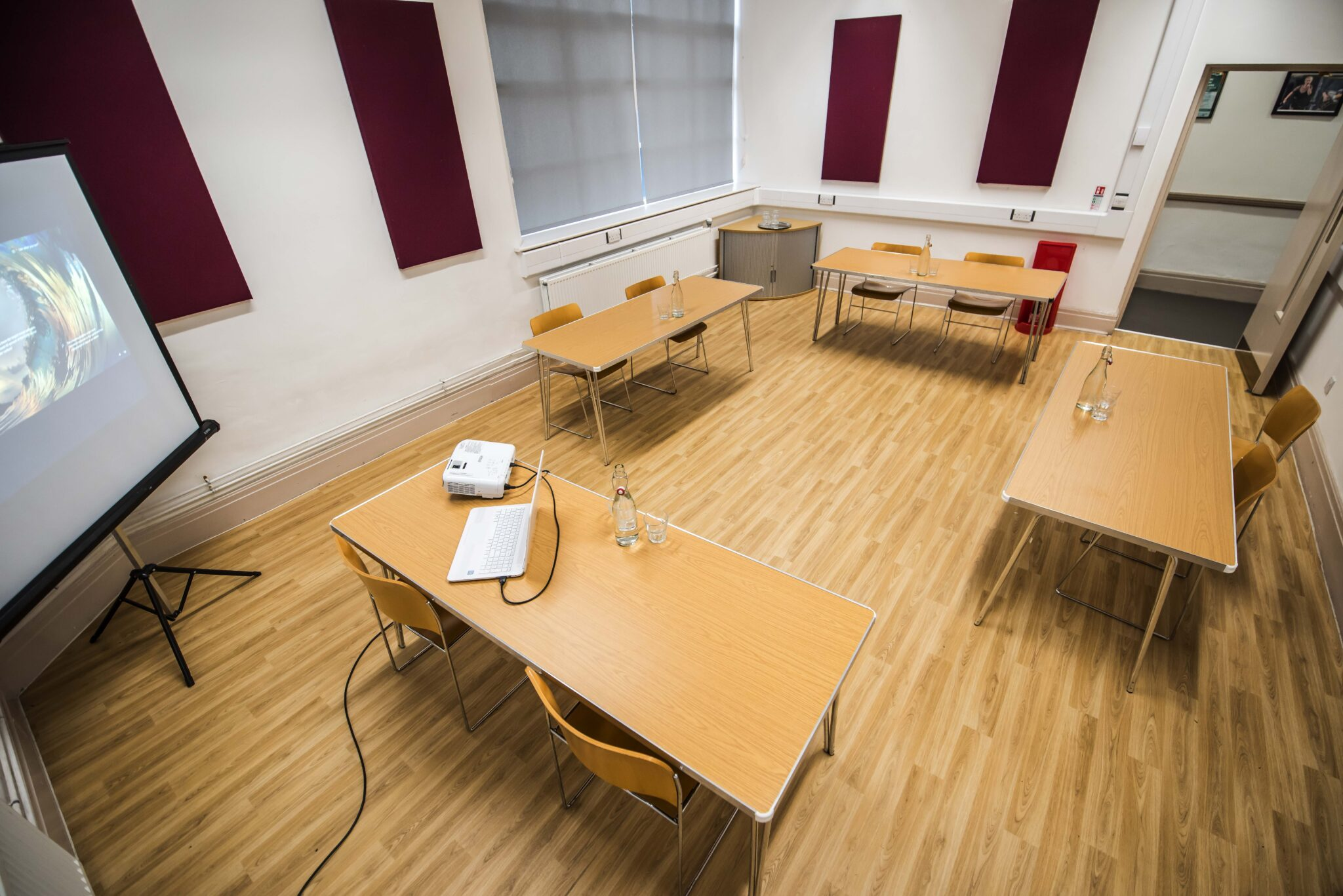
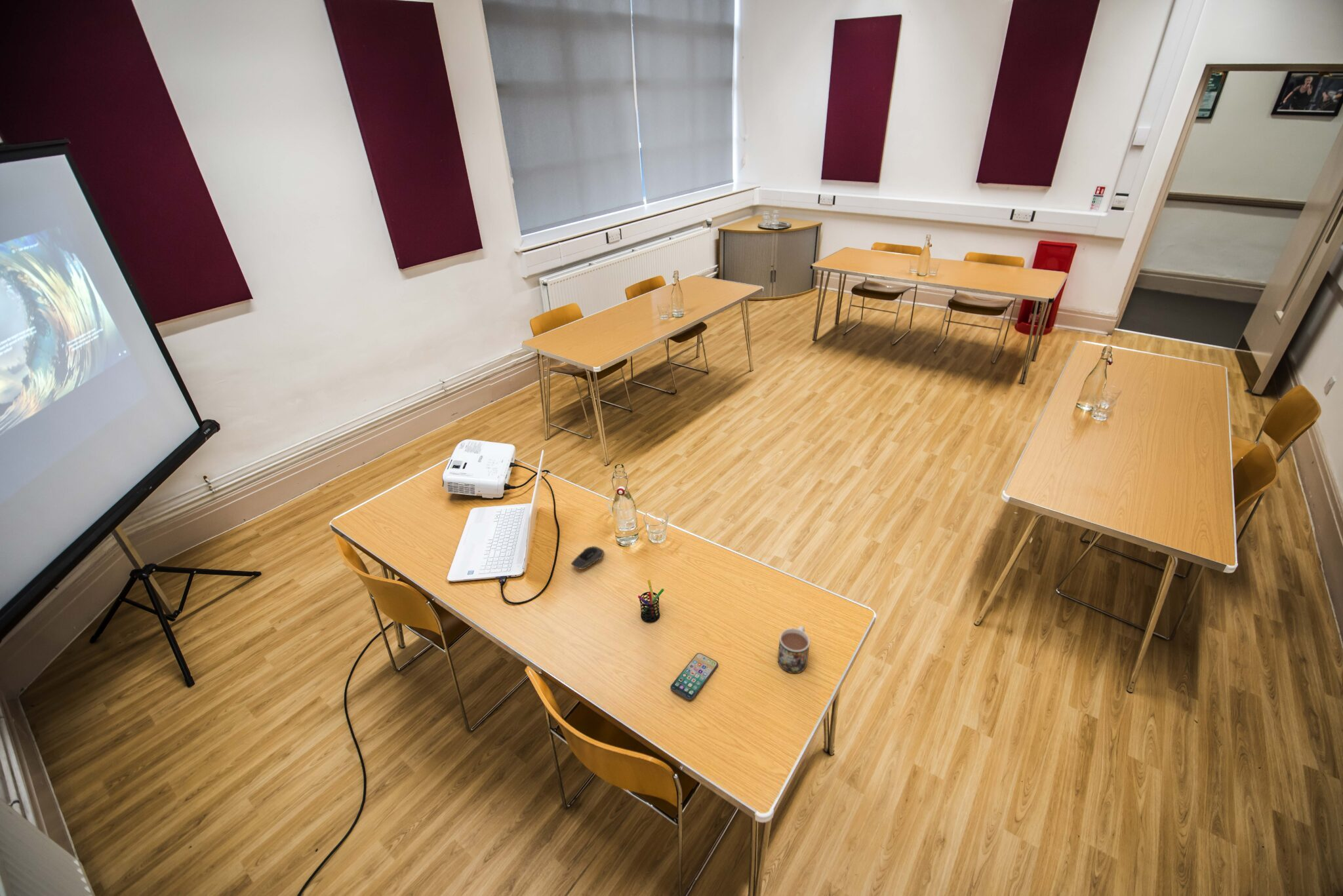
+ mug (795, 646)
+ smartphone (694, 675)
+ computer mouse (588, 557)
+ pen holder (652, 601)
